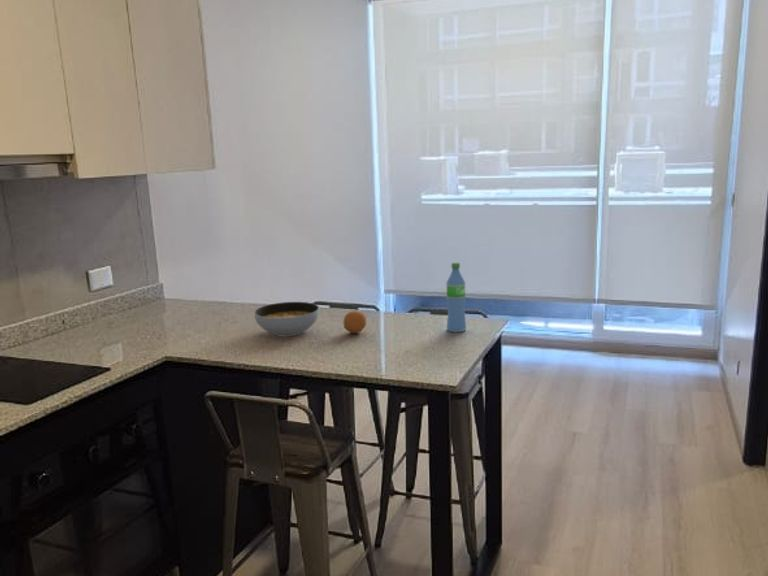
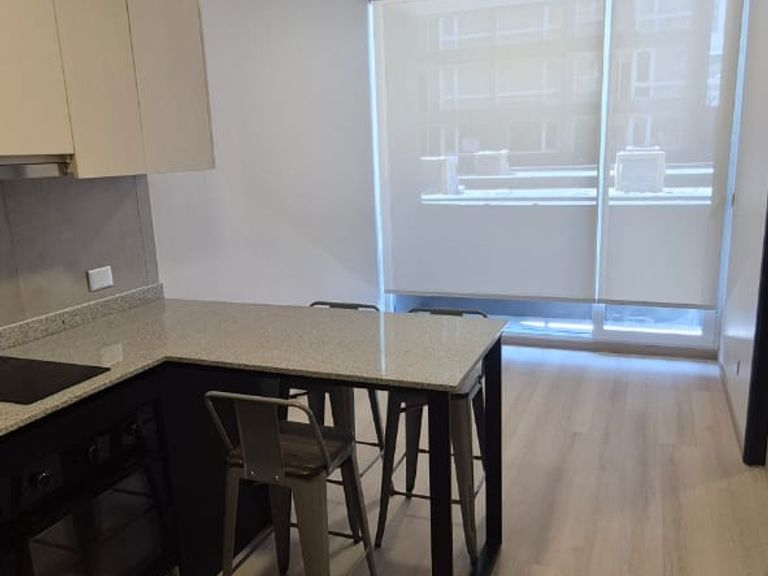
- soup bowl (287, 320)
- water bottle (456, 297)
- fruit (354, 321)
